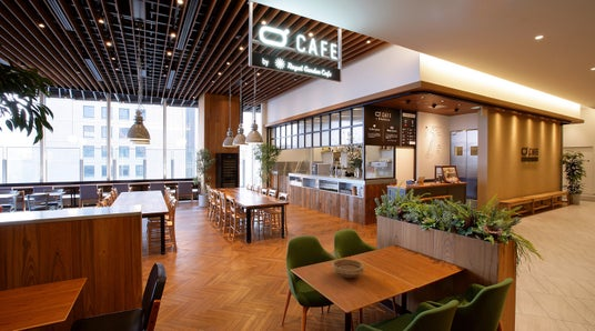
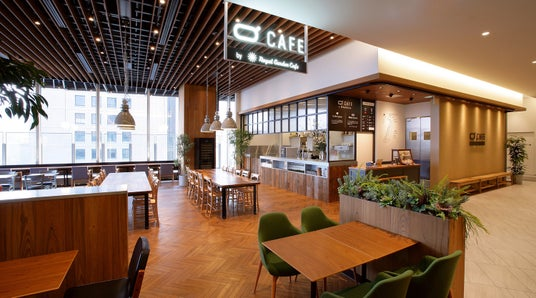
- ceramic bowl (347, 269)
